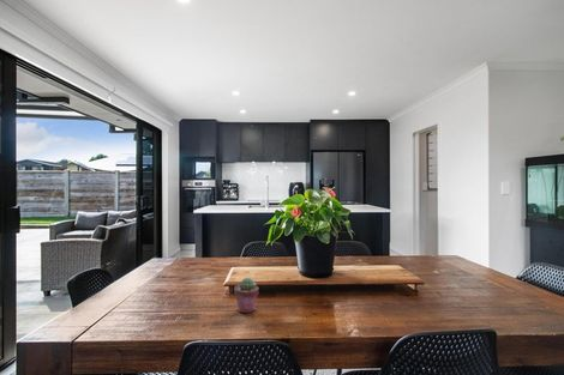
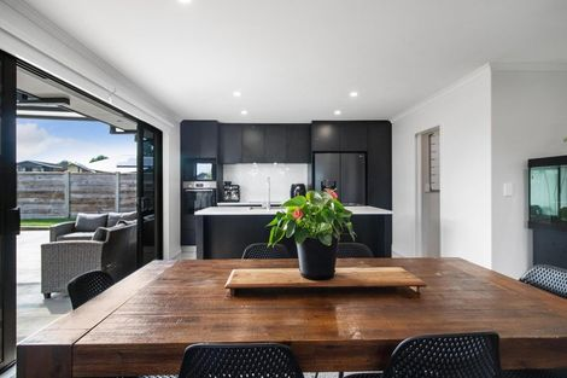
- potted succulent (246, 294)
